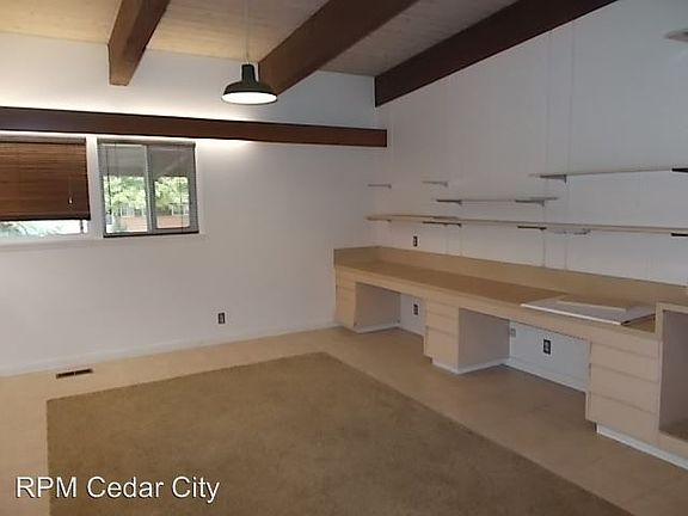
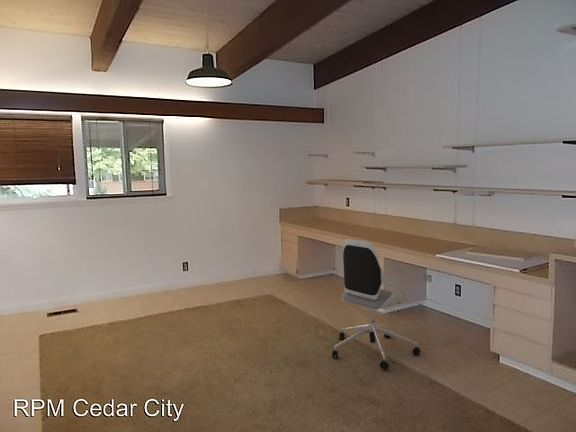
+ office chair (375, 295)
